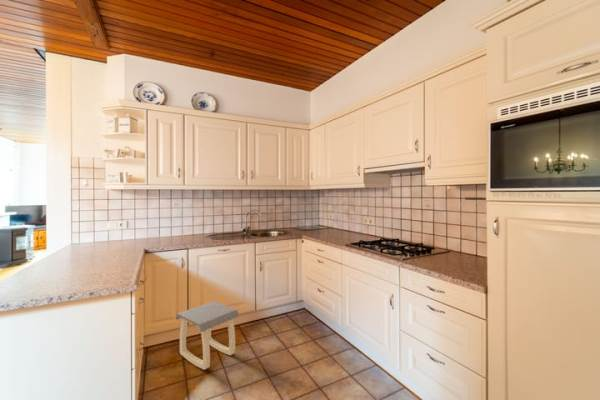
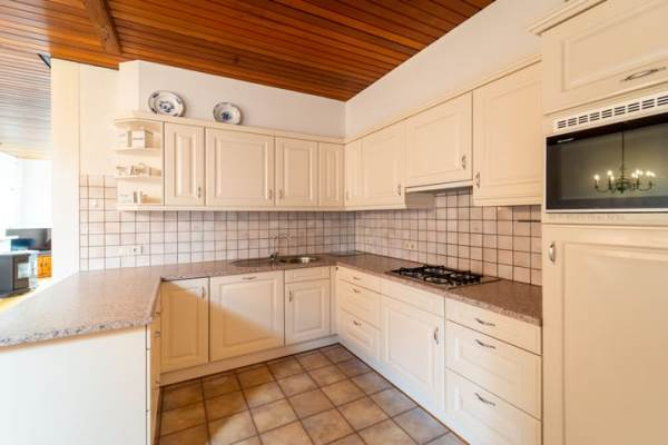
- stool (207, 333)
